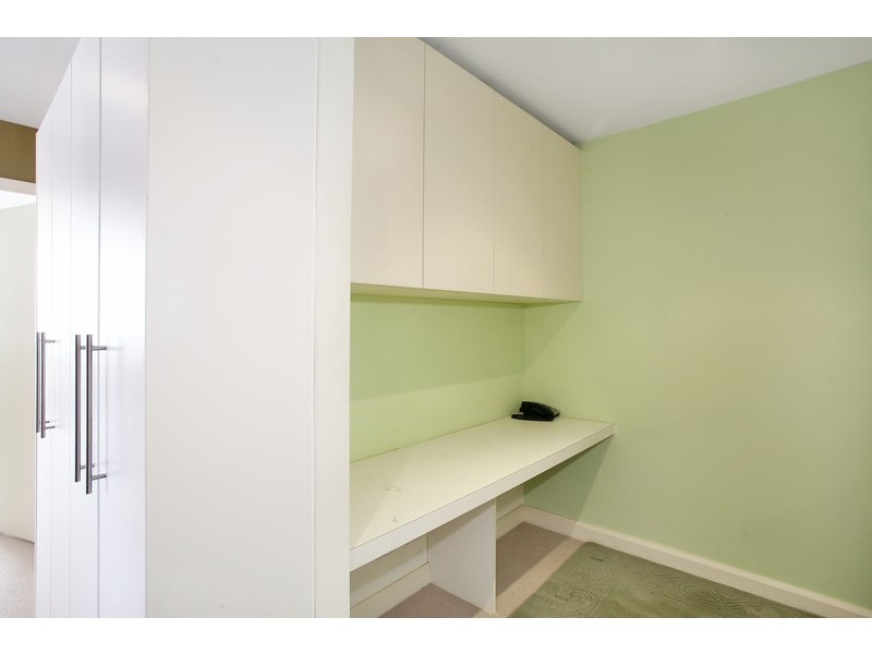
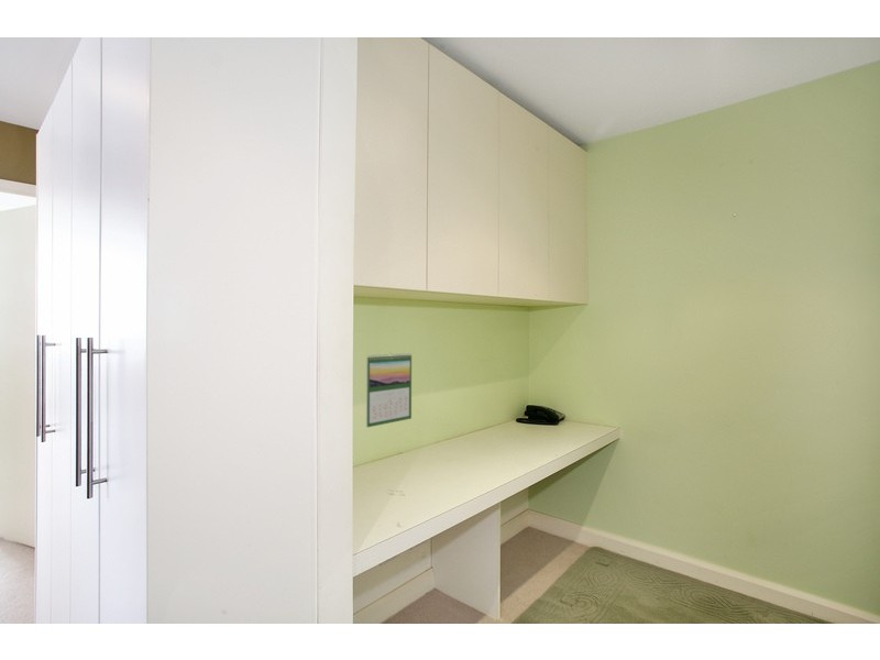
+ calendar (389, 387)
